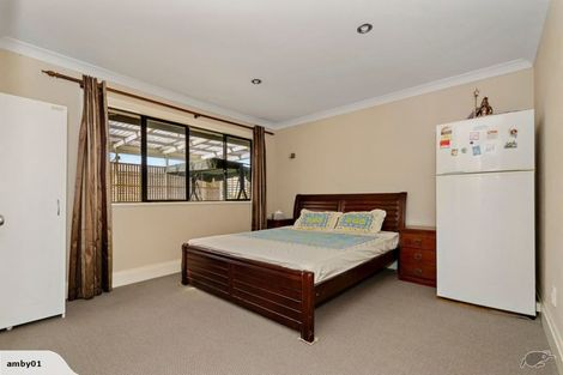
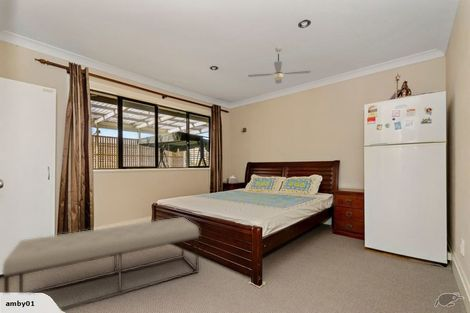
+ bench (116, 257)
+ ceiling fan (278, 63)
